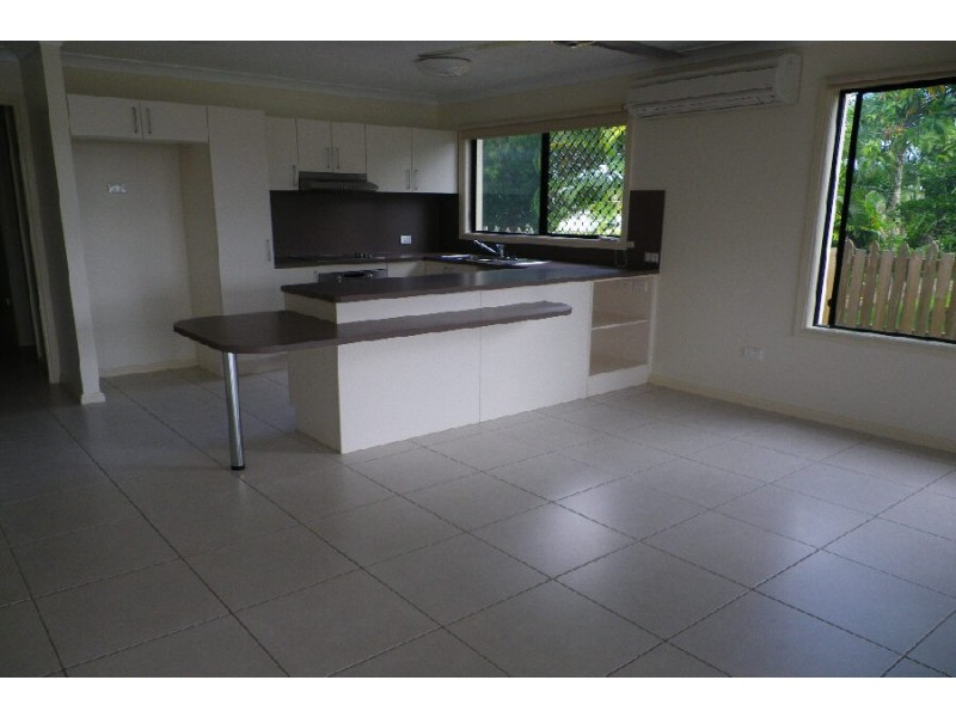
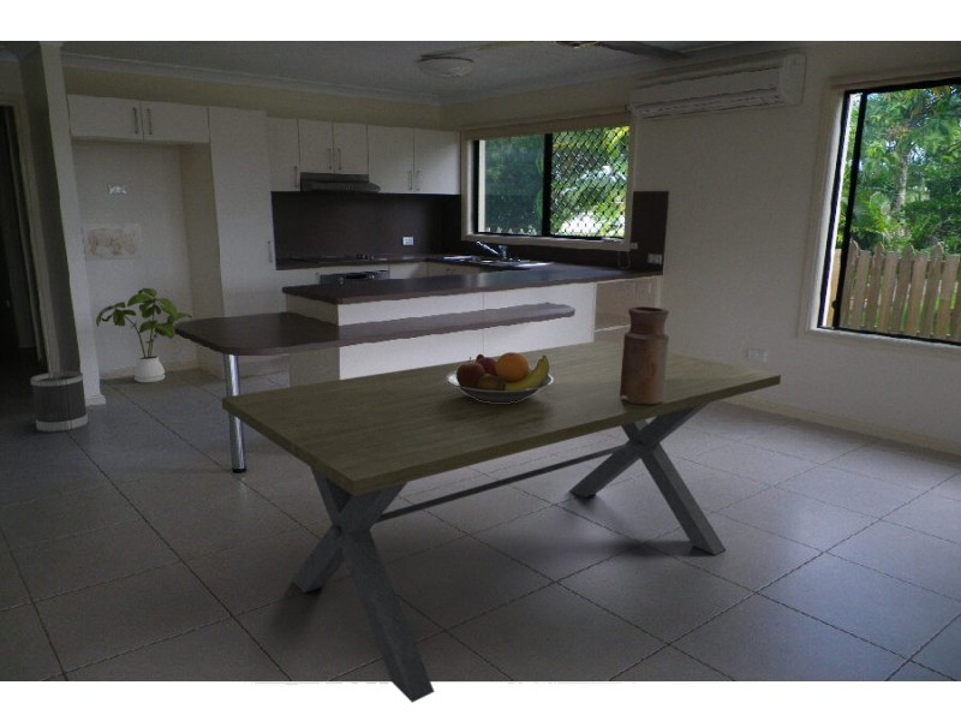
+ fruit bowl (499, 373)
+ wastebasket (60, 400)
+ wall art (113, 242)
+ vase (644, 353)
+ house plant (154, 335)
+ dining table (521, 477)
